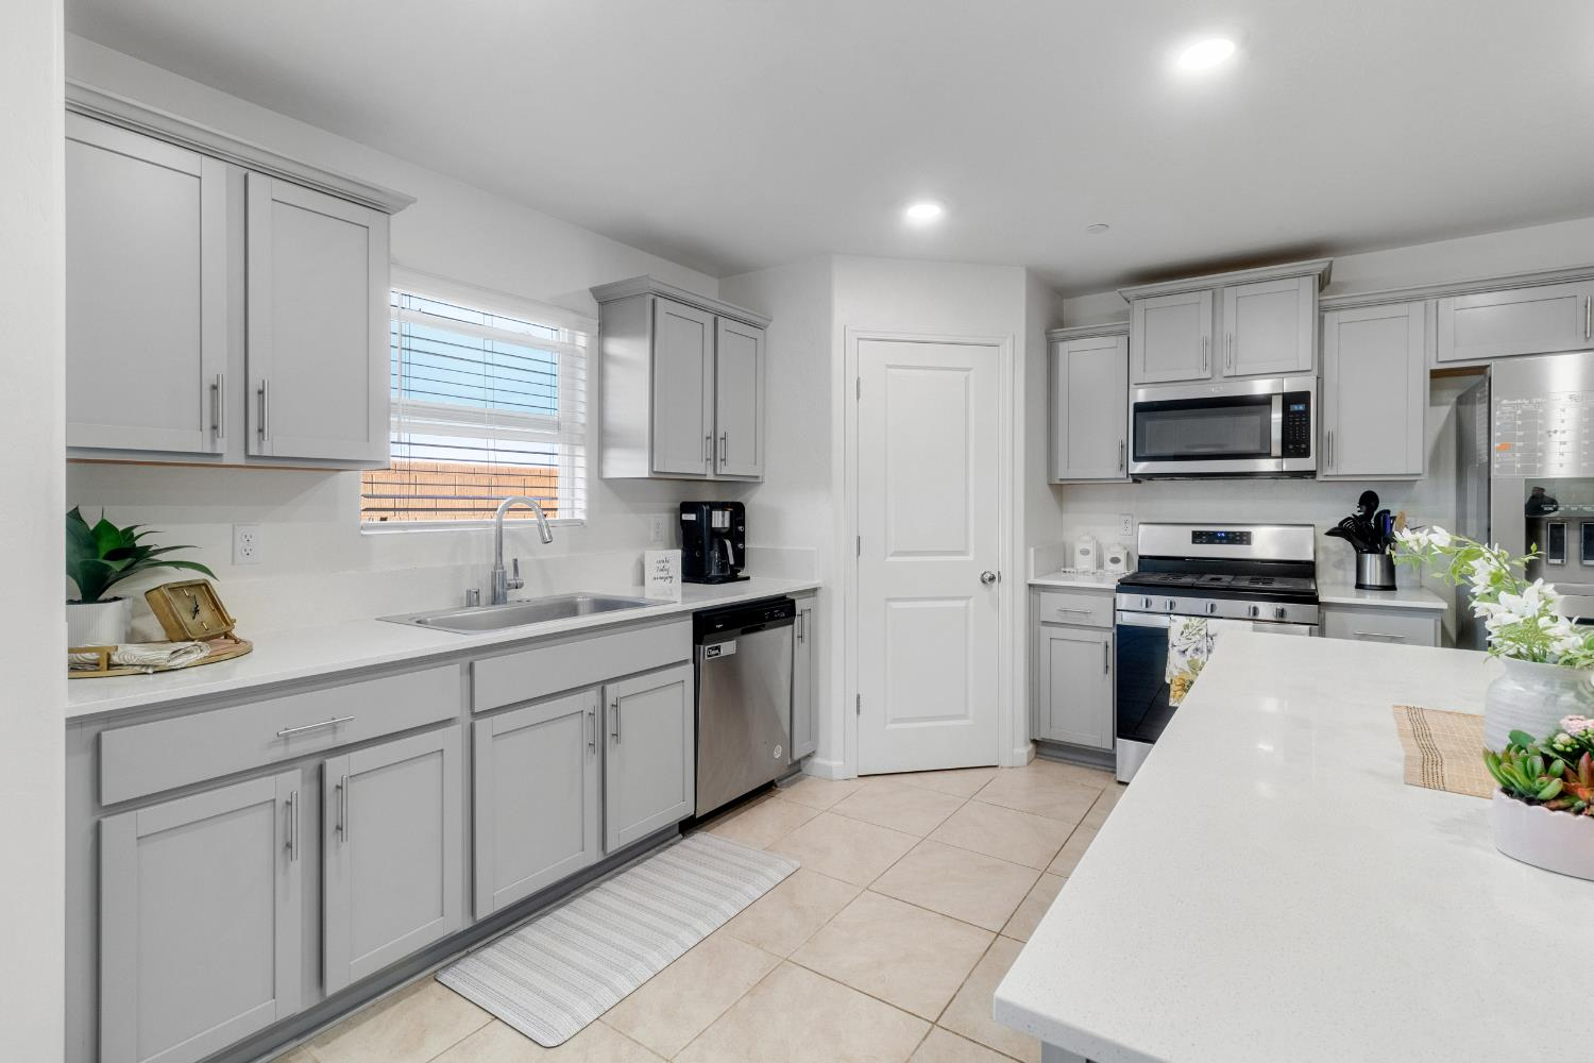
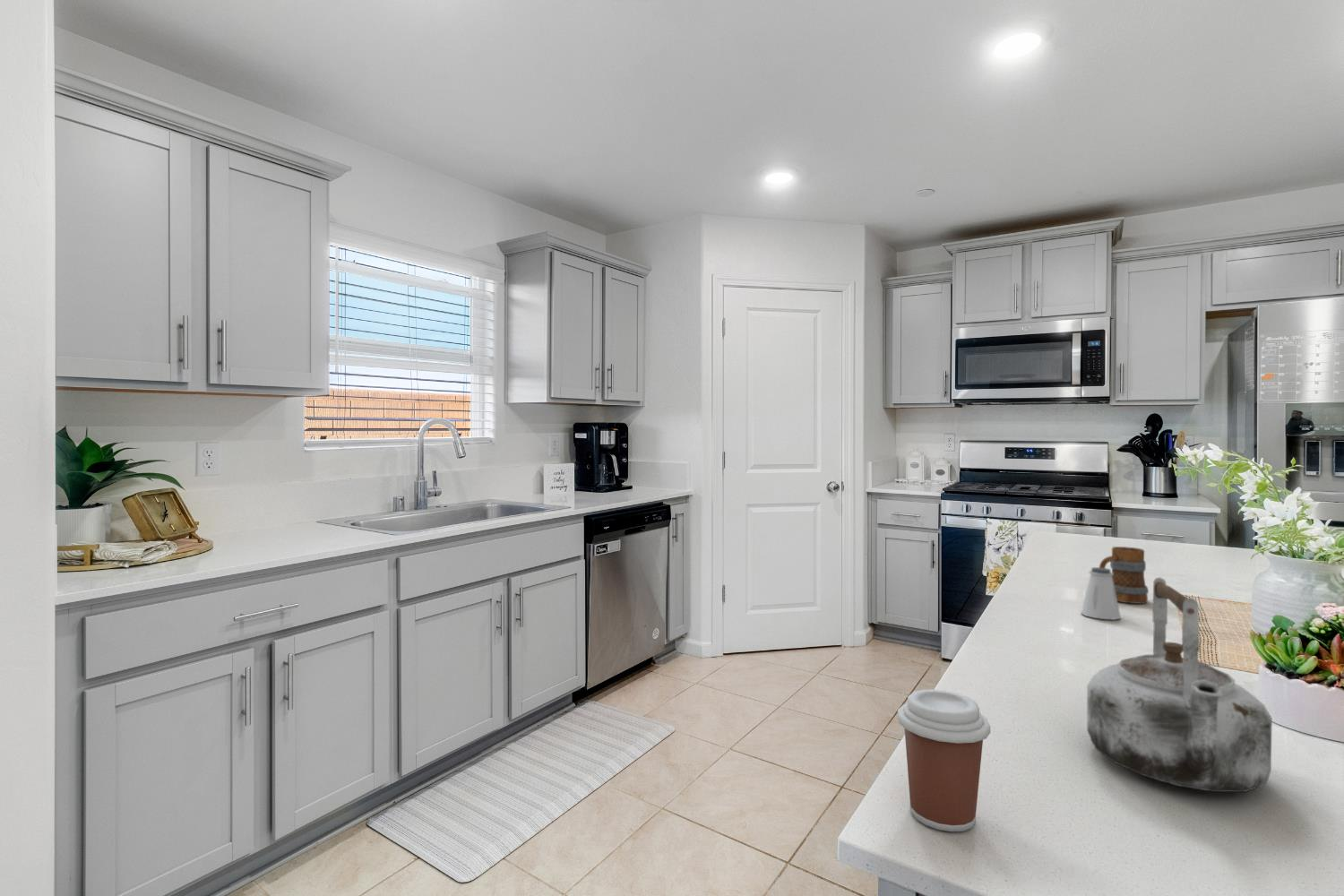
+ saltshaker (1100, 591)
+ mug (1121, 574)
+ kettle (1179, 682)
+ coffee cup (942, 757)
